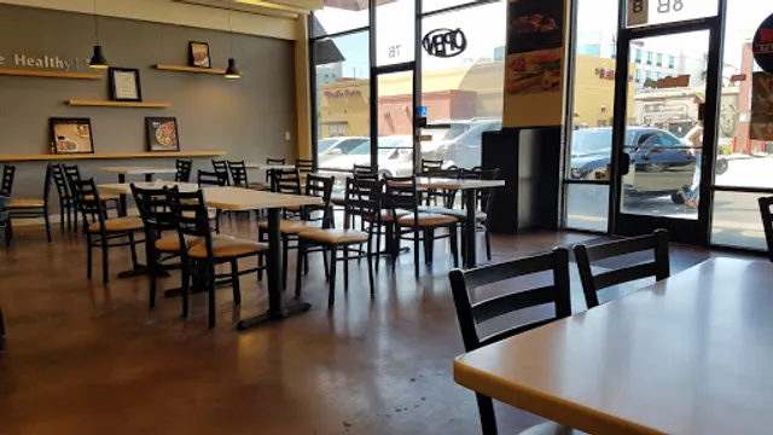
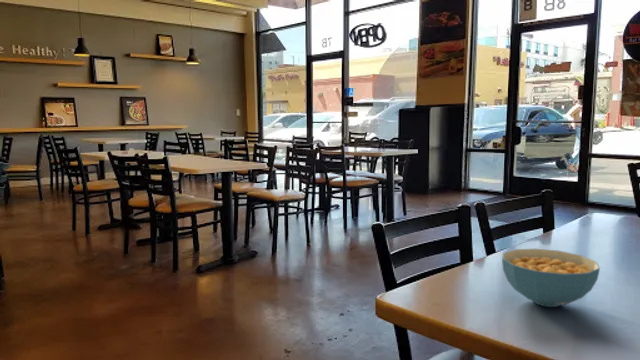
+ cereal bowl (547, 281)
